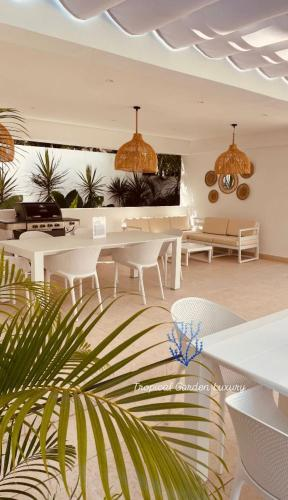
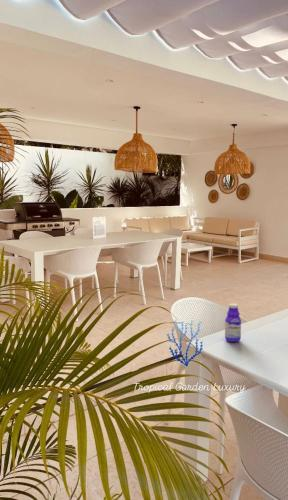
+ bottle (233, 322)
